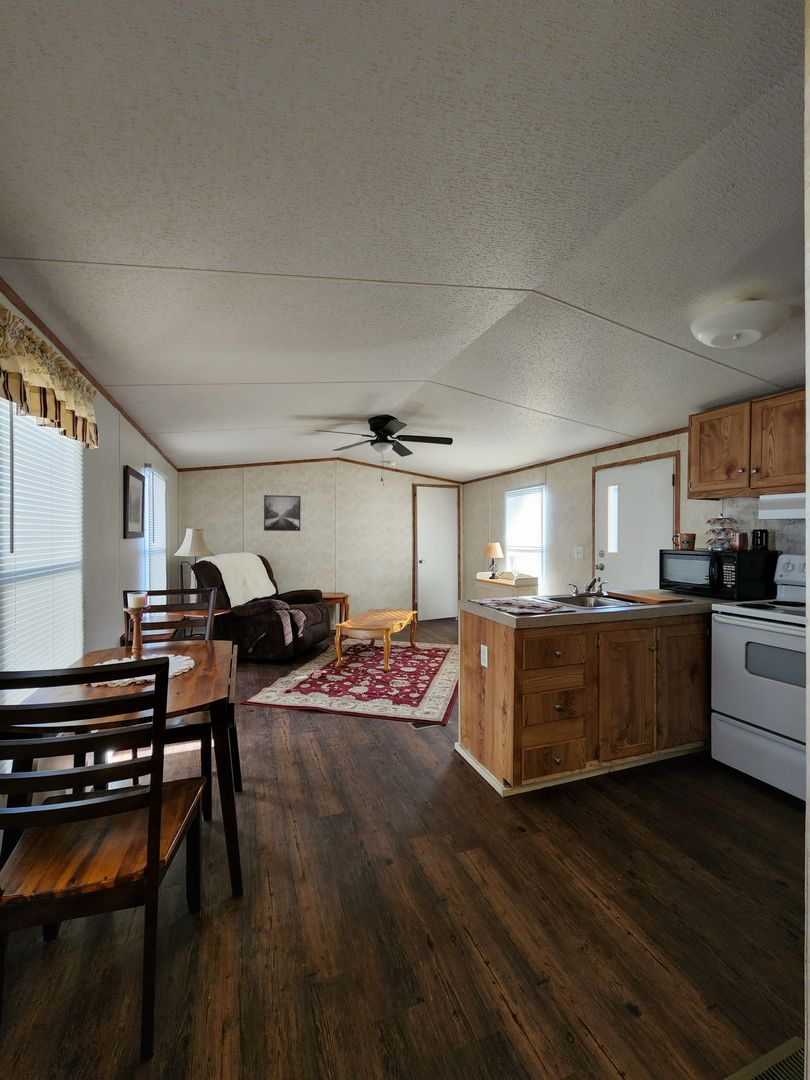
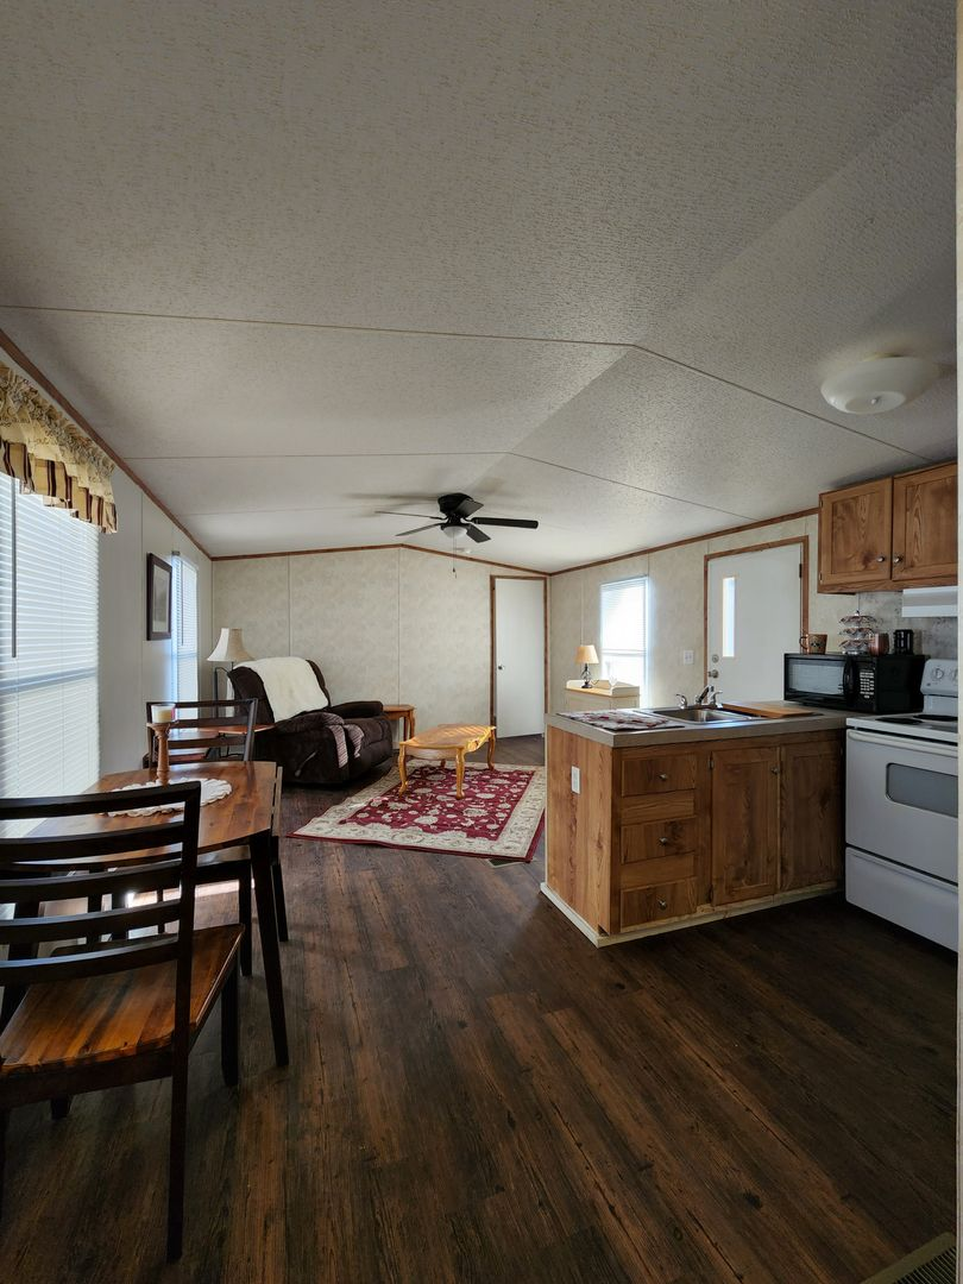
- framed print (282, 513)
